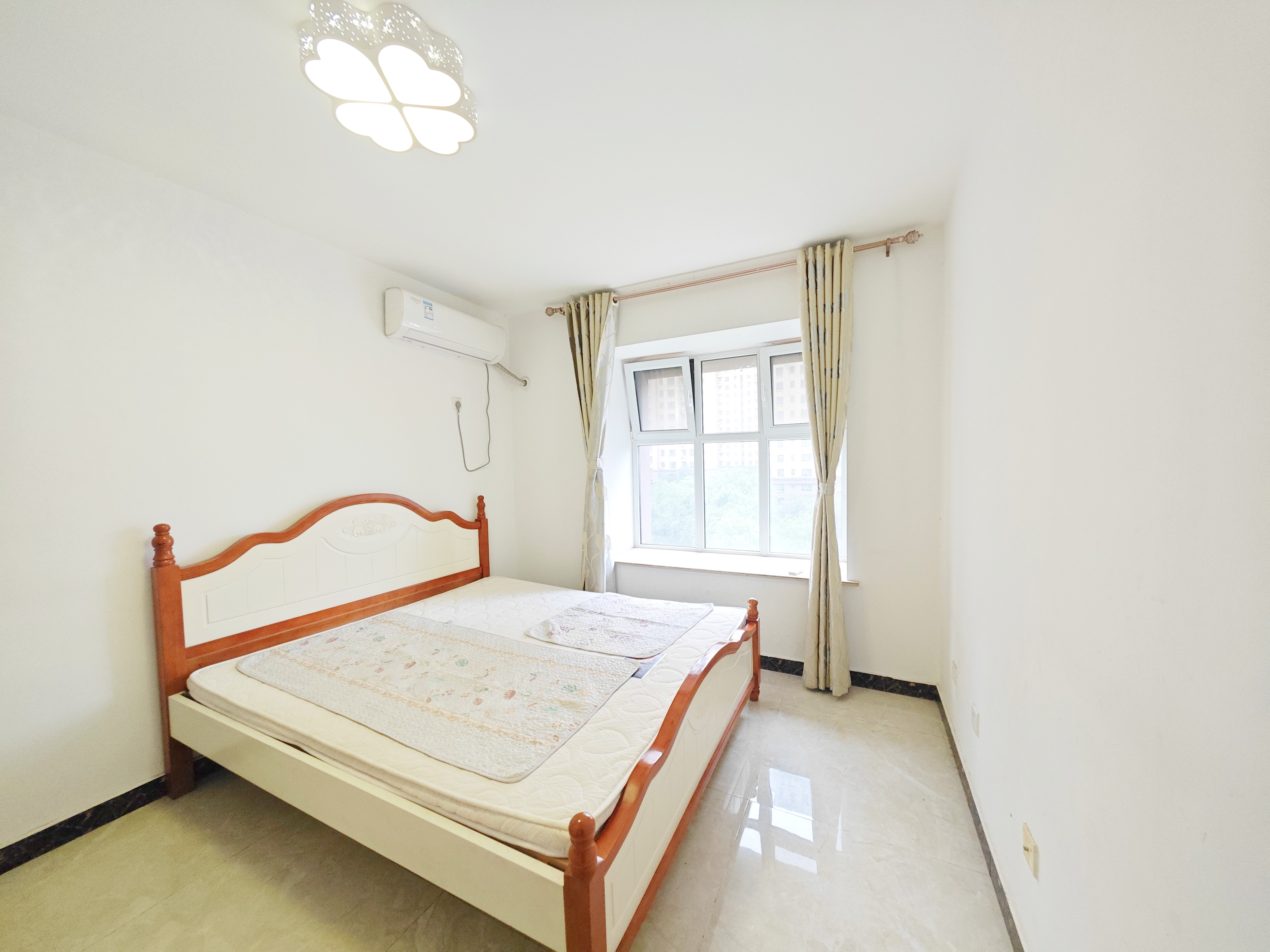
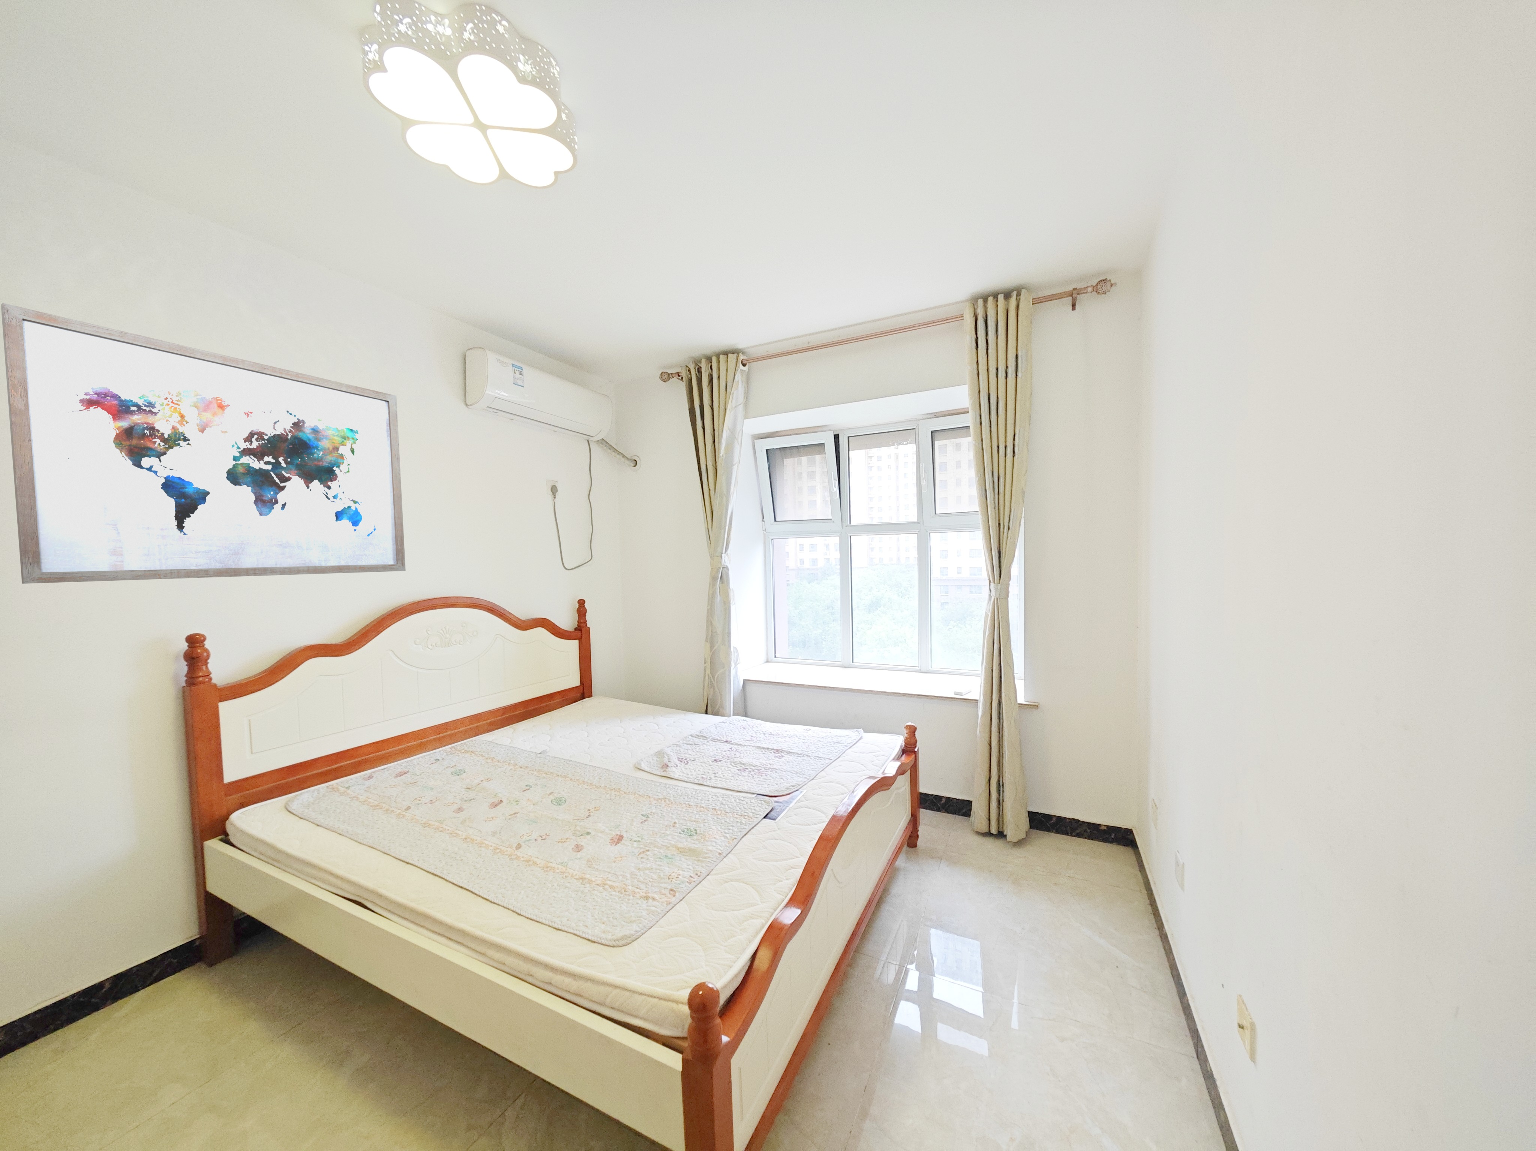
+ wall art (250, 469)
